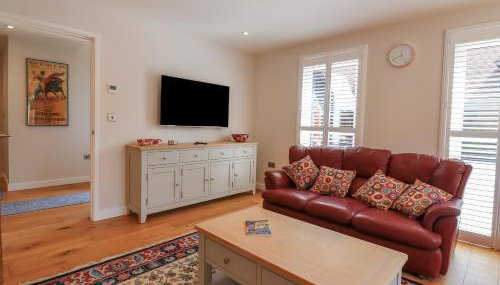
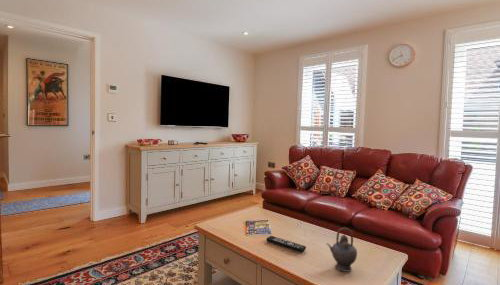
+ teapot (341, 247)
+ remote control (285, 243)
